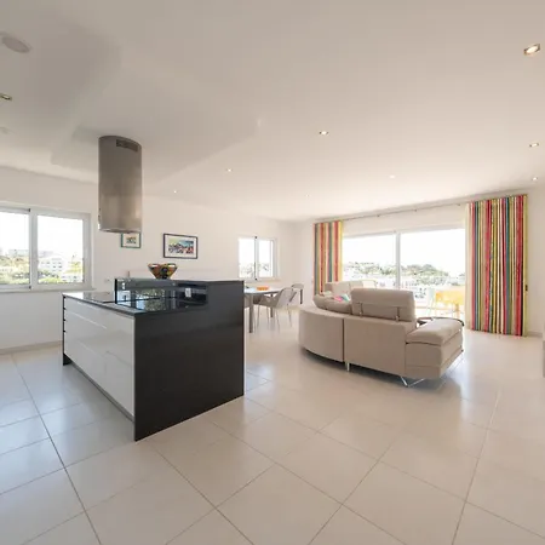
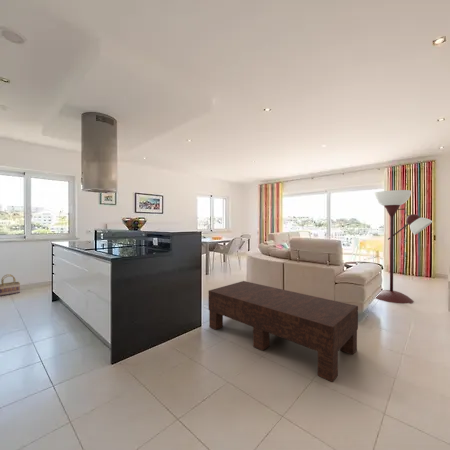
+ coffee table (275, 317)
+ floor lamp (392, 245)
+ basket (8, 284)
